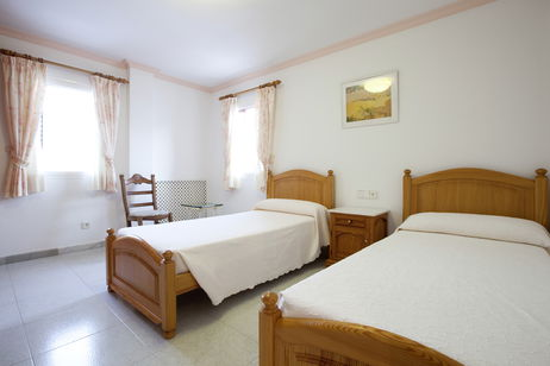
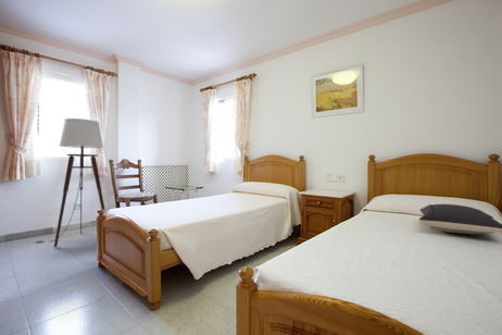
+ pillow (456, 218)
+ floor lamp (70, 178)
